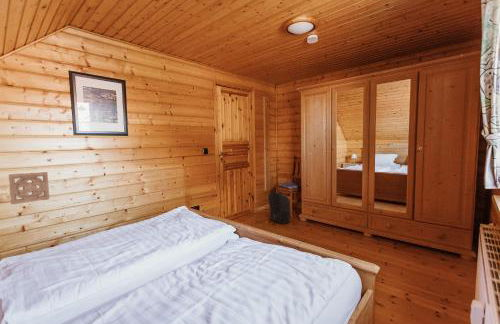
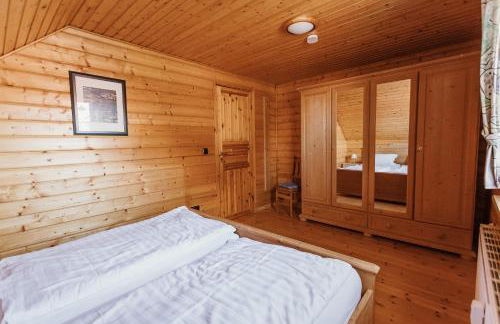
- backpack (277, 206)
- wall ornament (29, 187)
